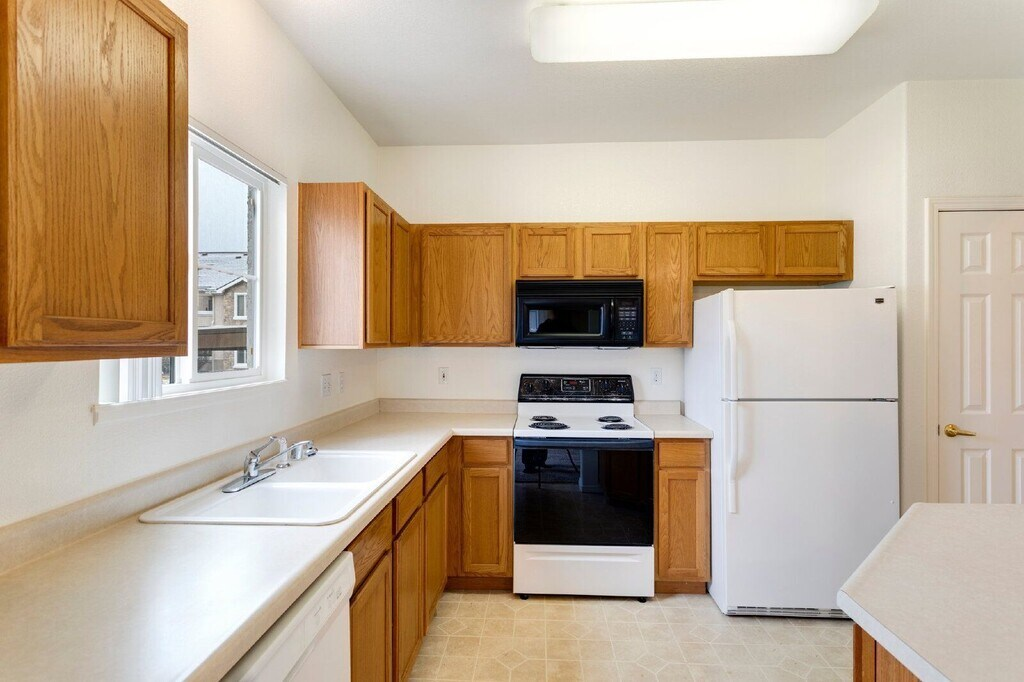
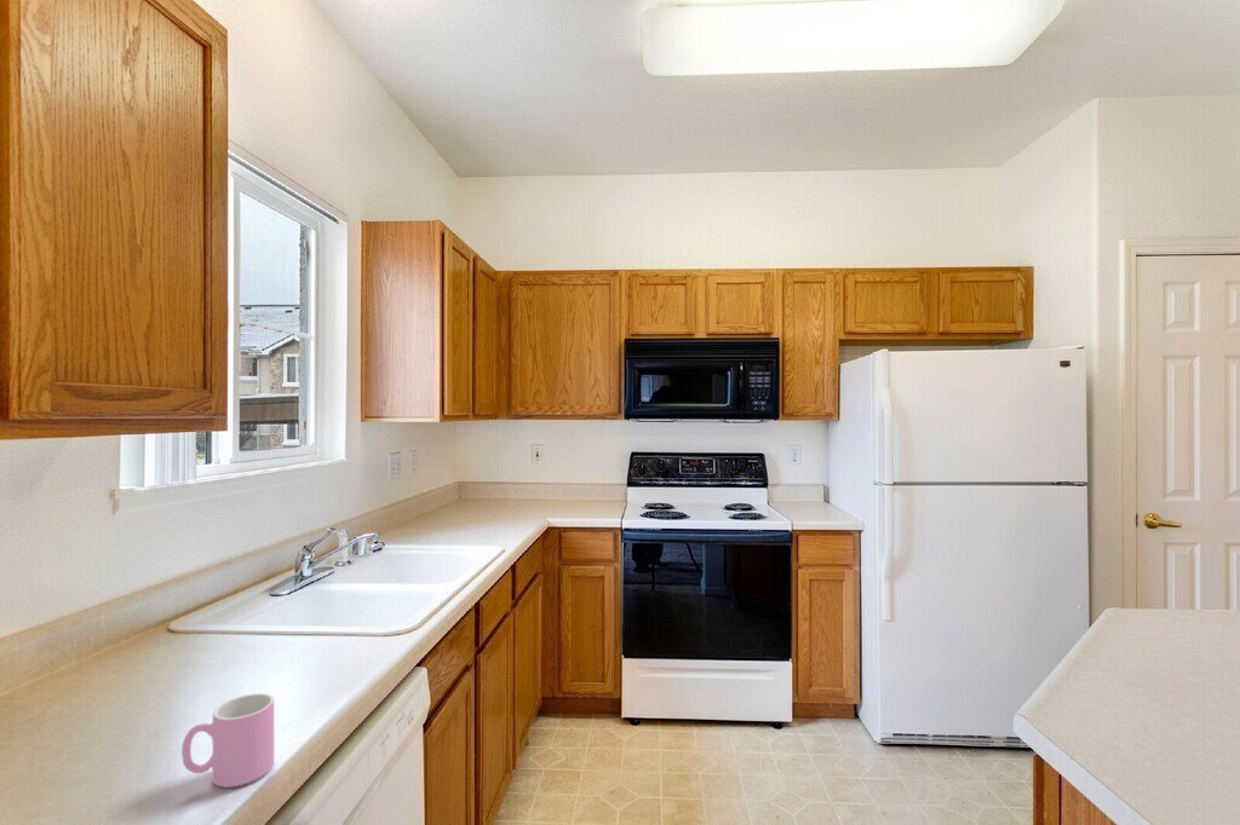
+ cup (229, 742)
